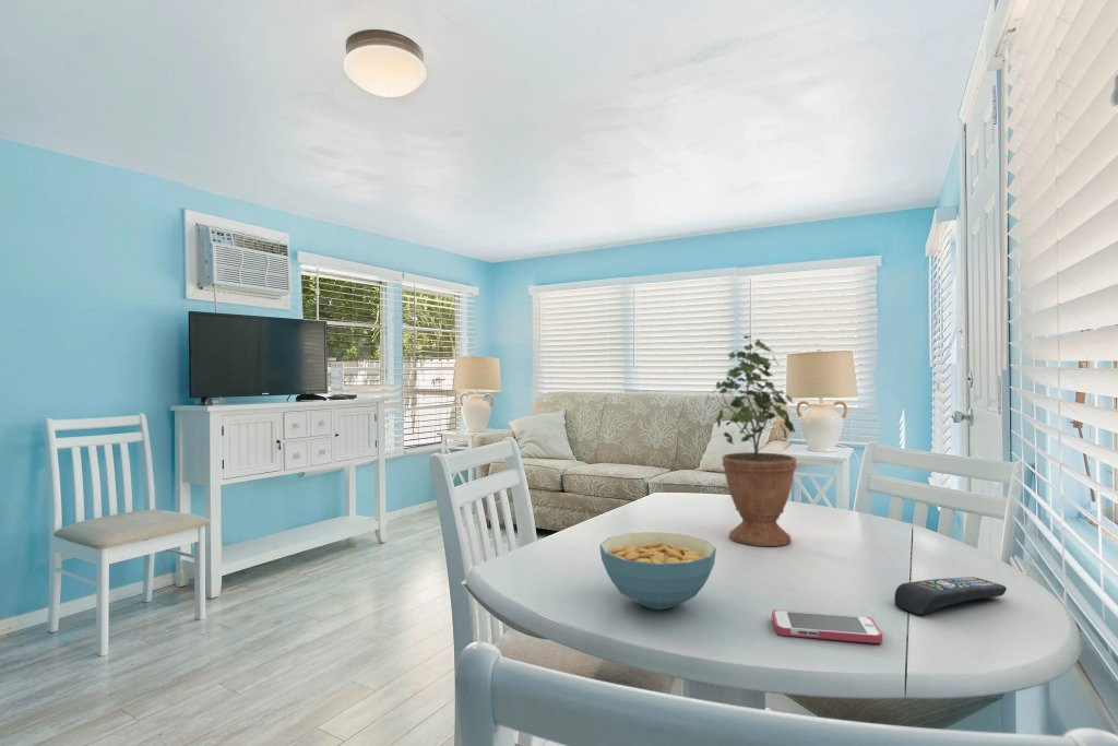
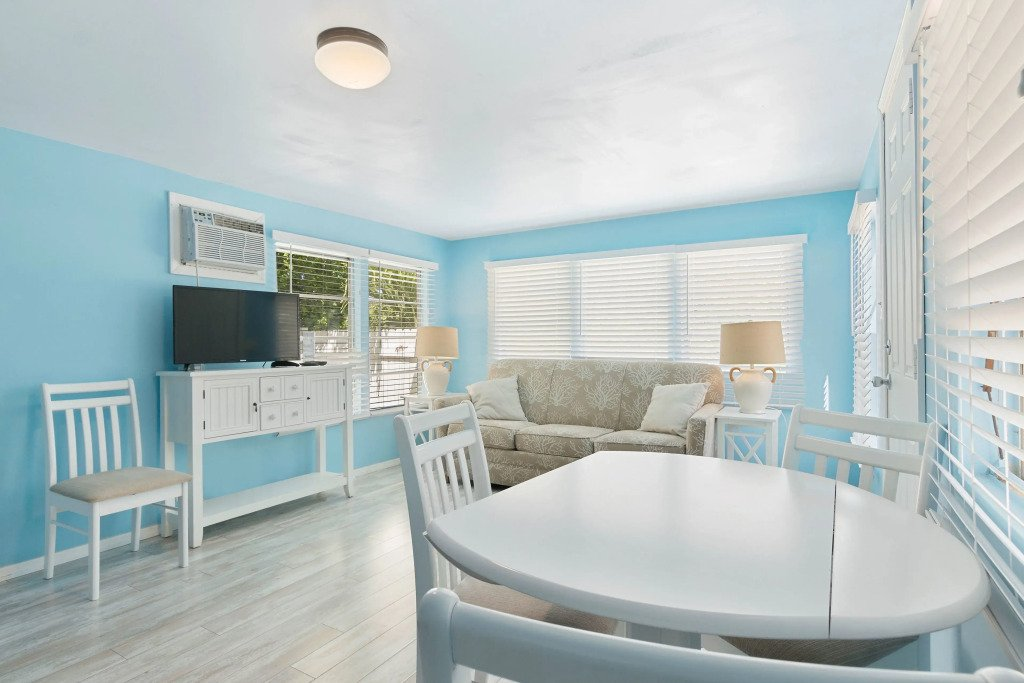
- cereal bowl (657, 575)
- smartphone (824, 625)
- remote control (950, 591)
- potted plant (749, 435)
